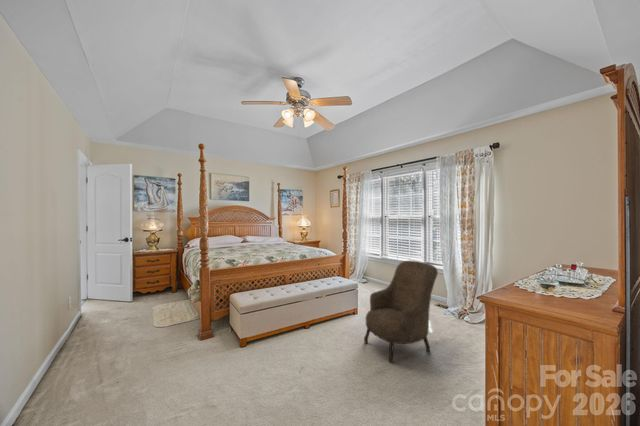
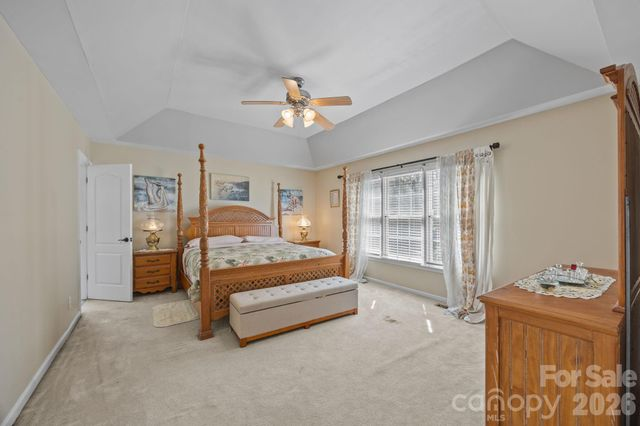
- armchair (401, 304)
